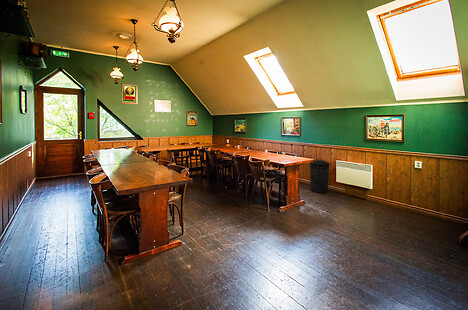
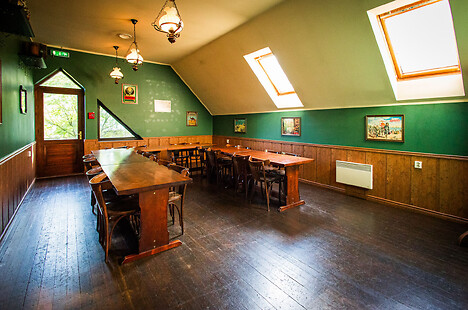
- trash can (319, 174)
